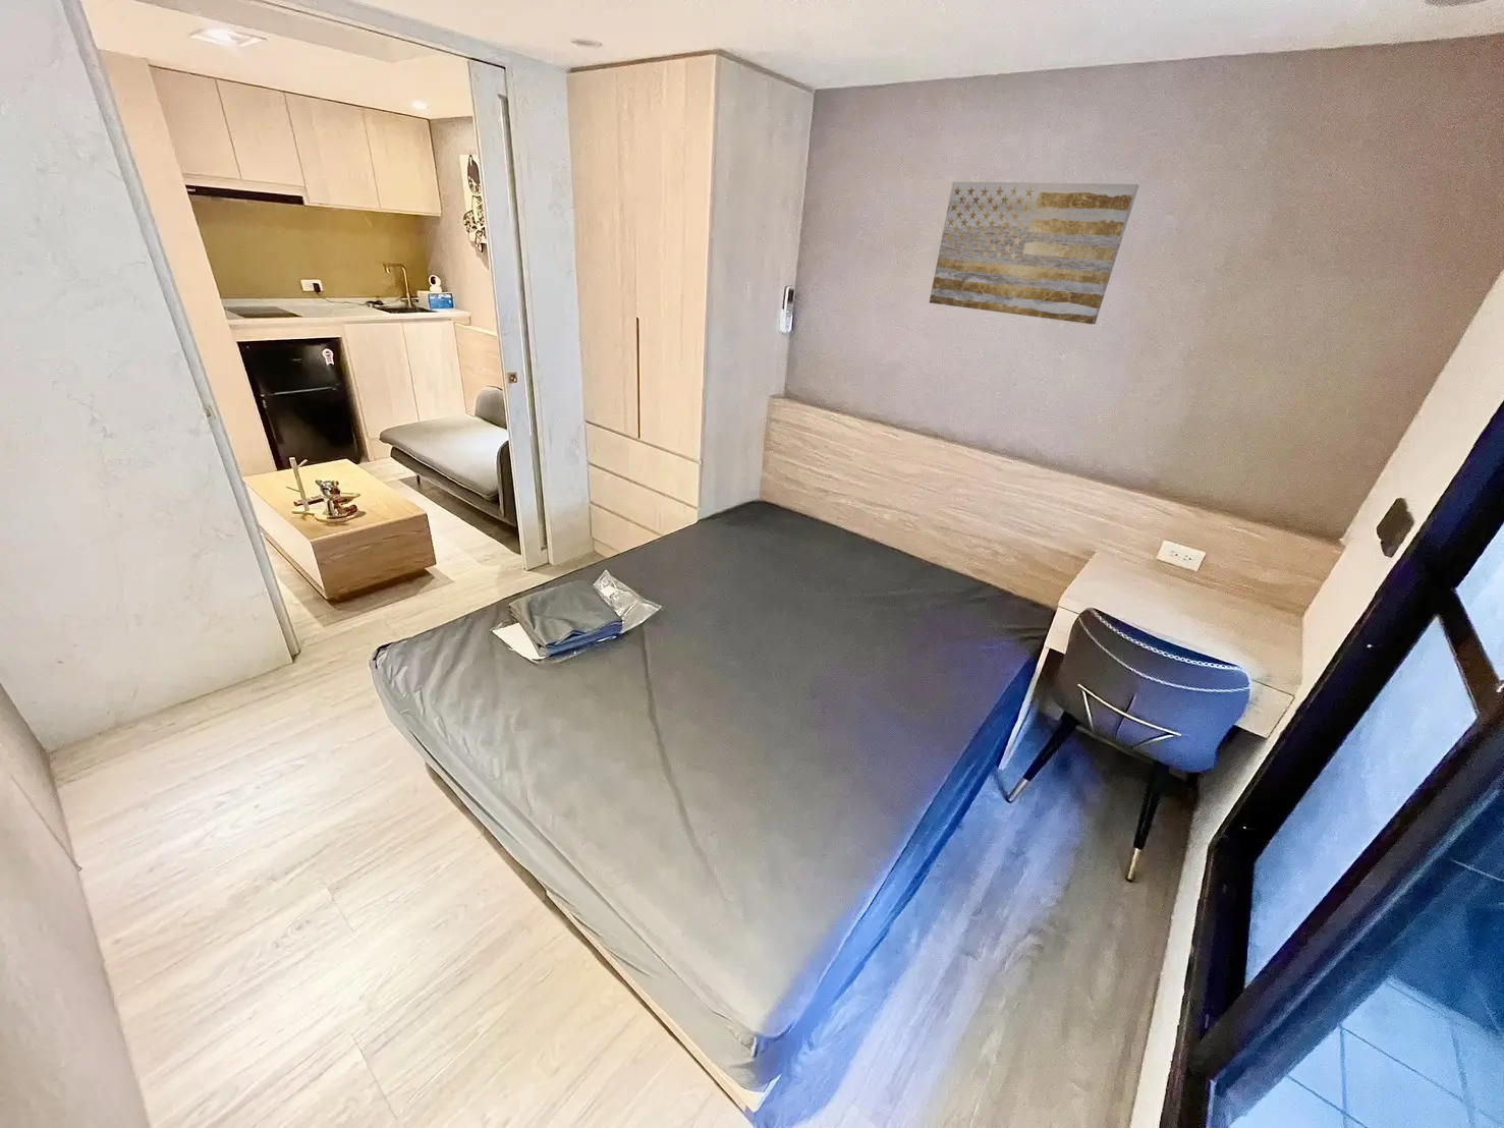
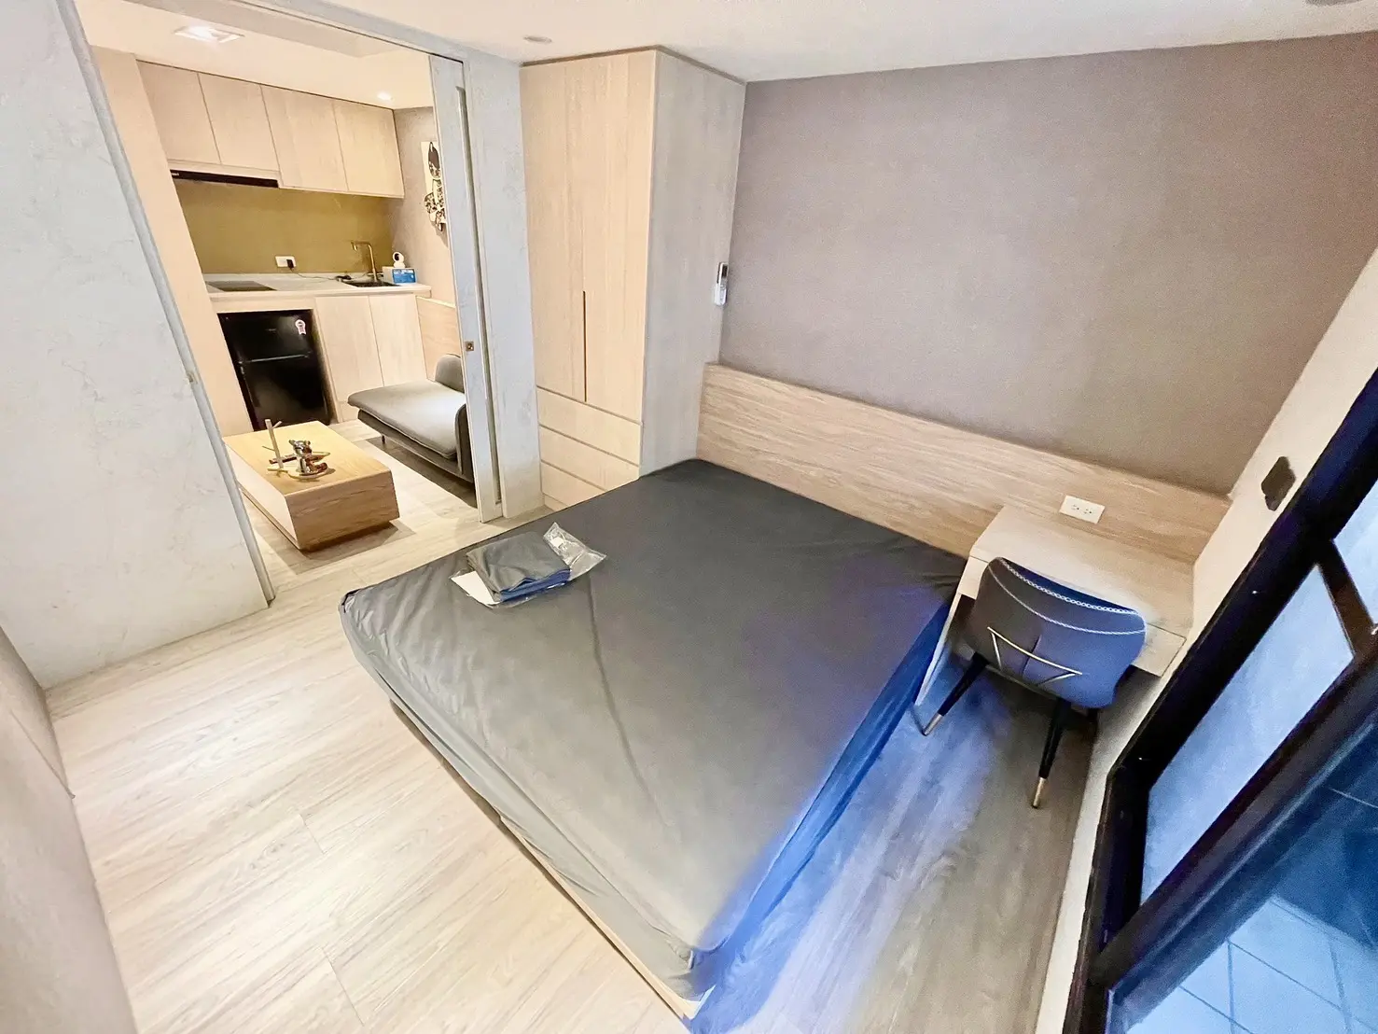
- wall art (1022, 250)
